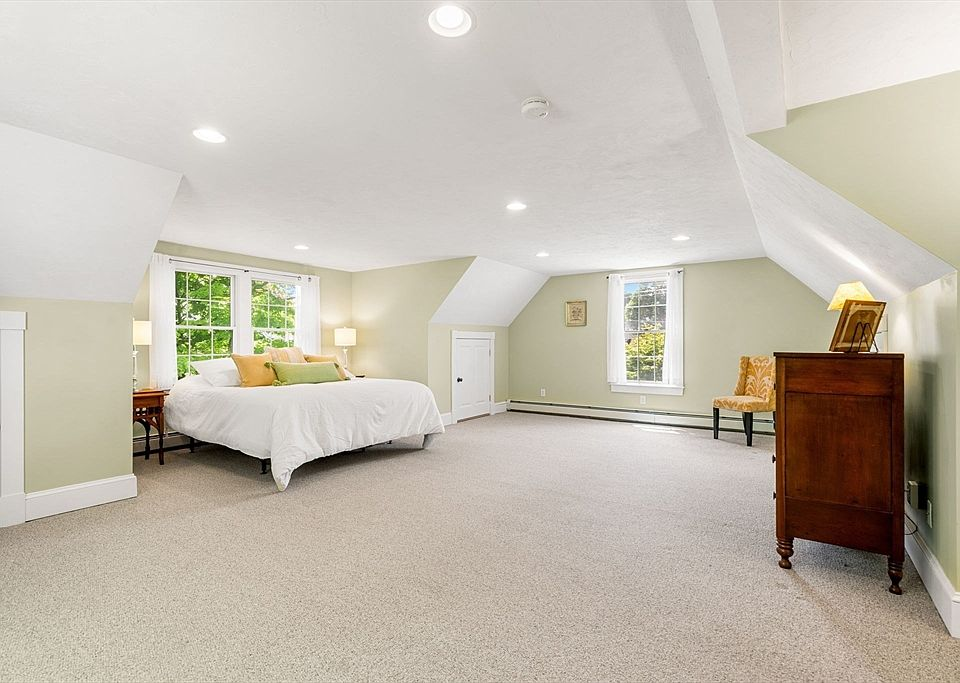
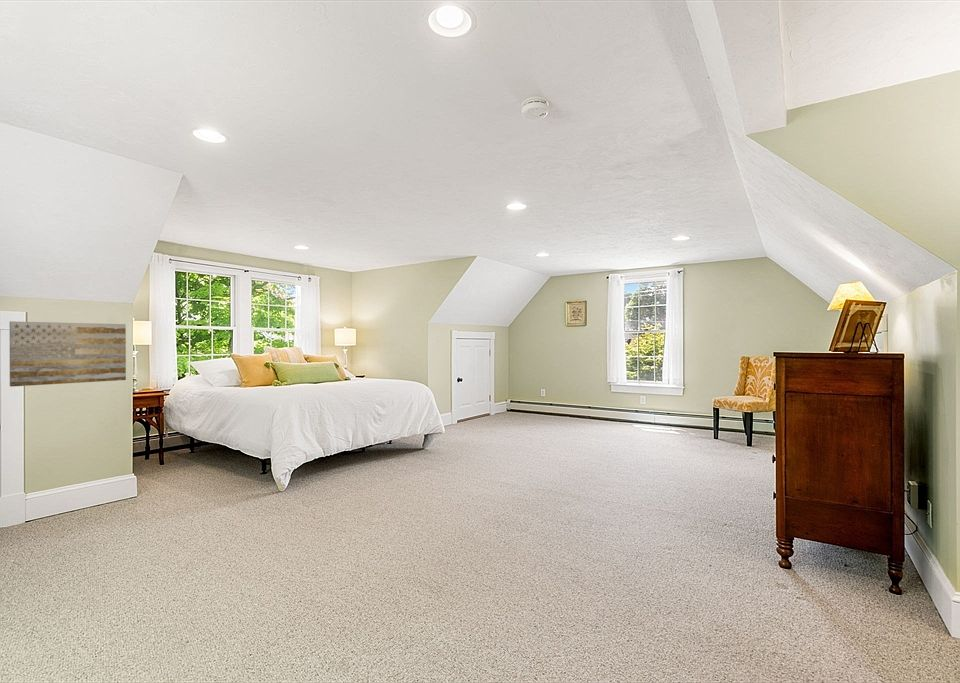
+ wall art (71, 352)
